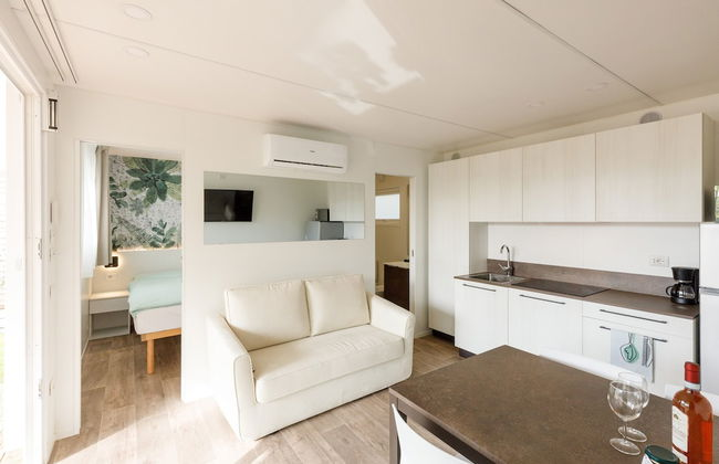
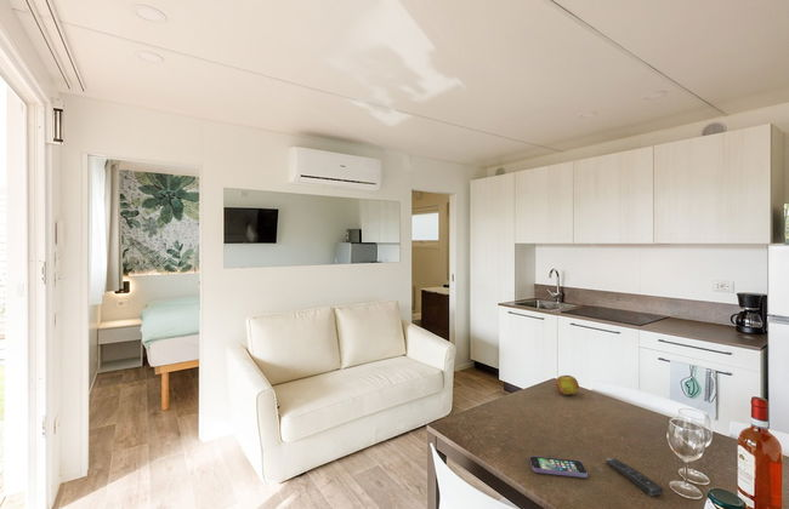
+ fruit (567, 384)
+ remote control (630, 474)
+ smartphone (557, 465)
